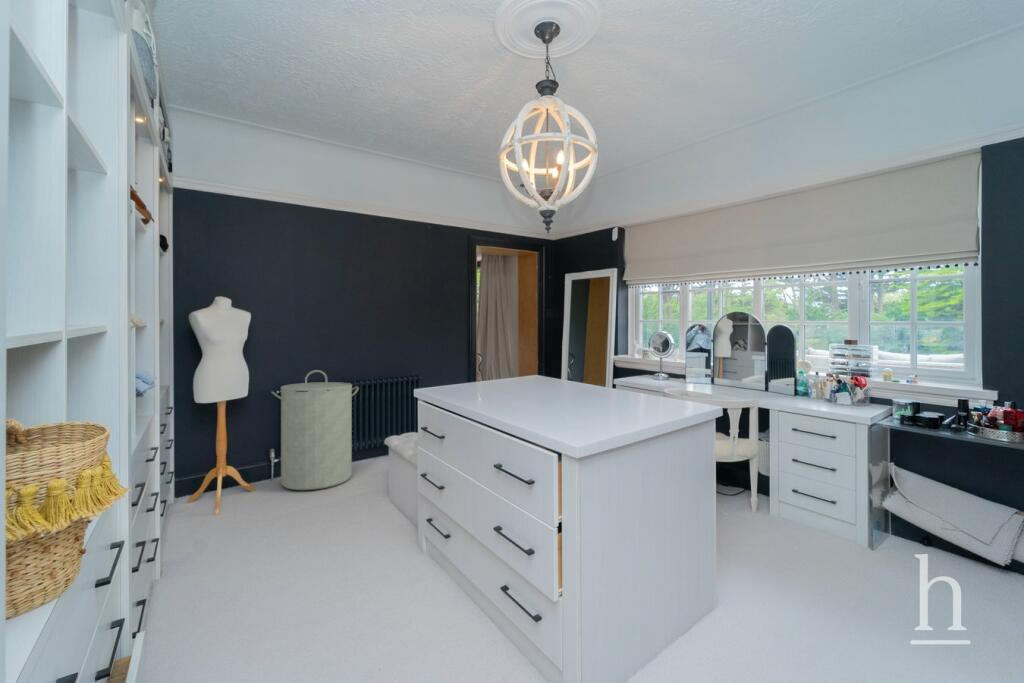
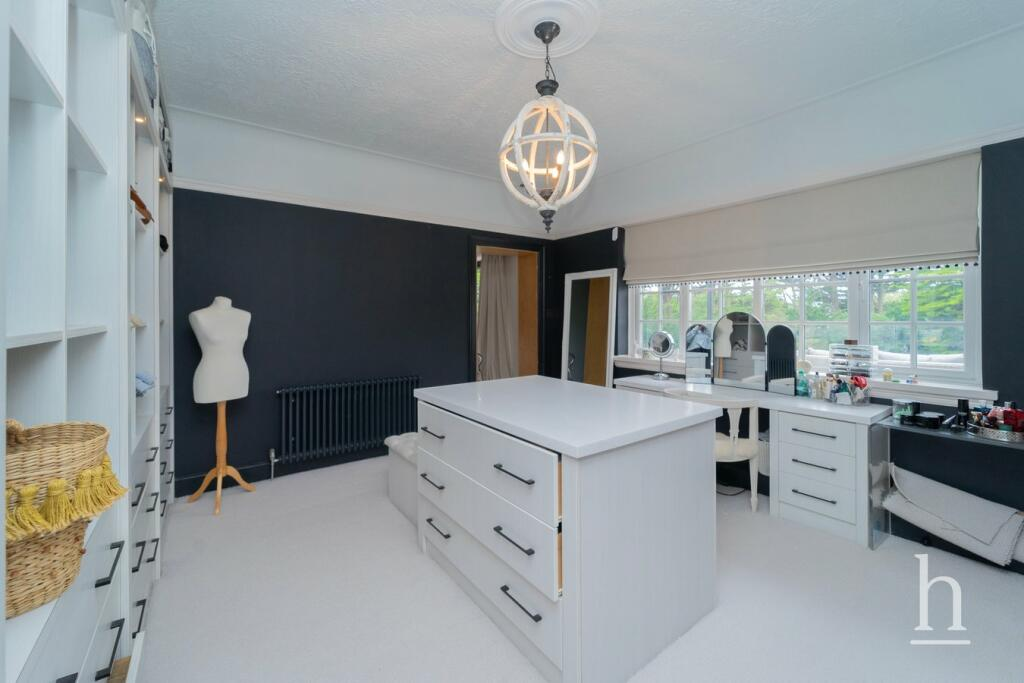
- laundry hamper (317, 424)
